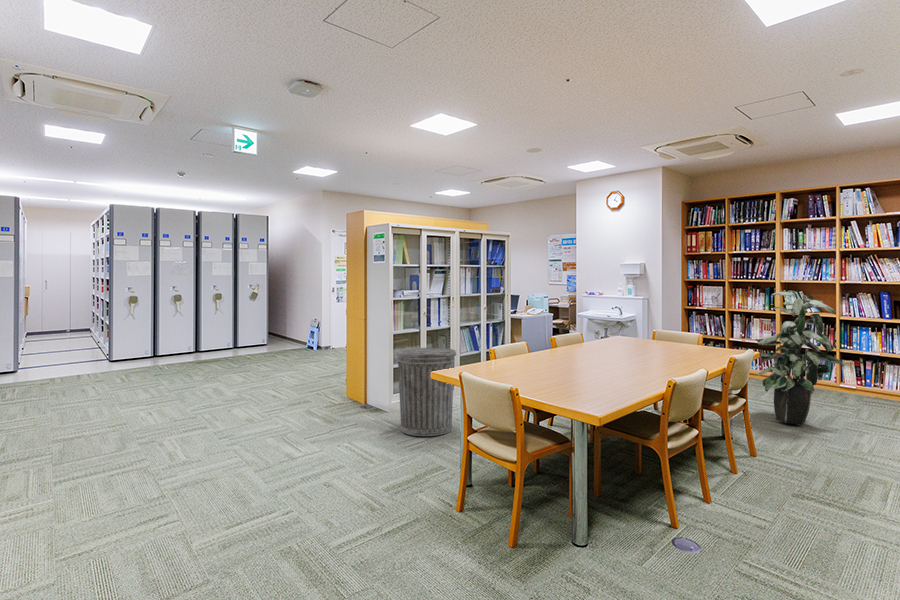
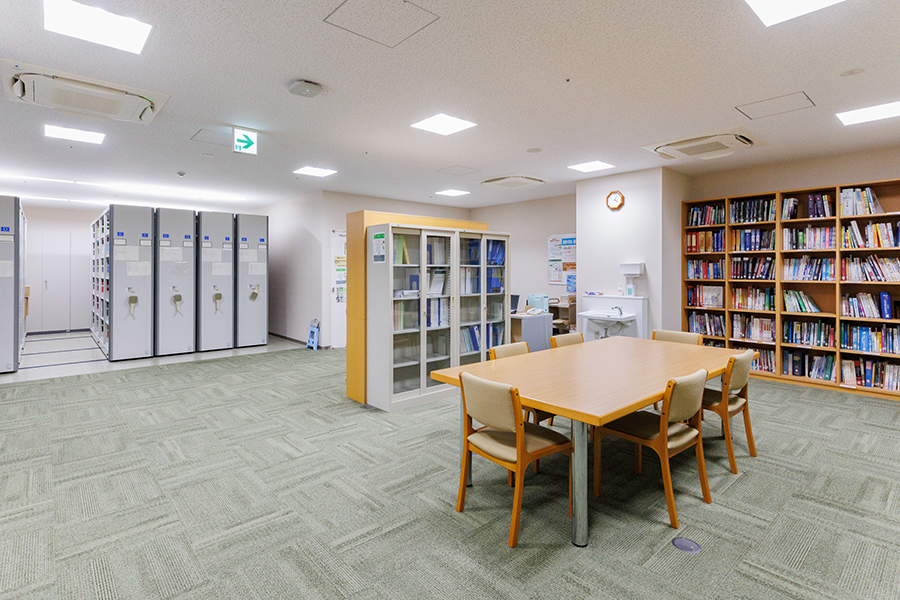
- indoor plant (792, 357)
- trash can (426, 389)
